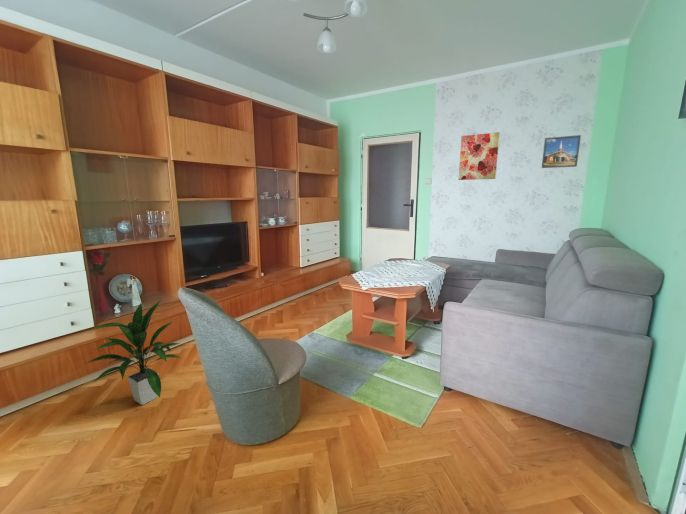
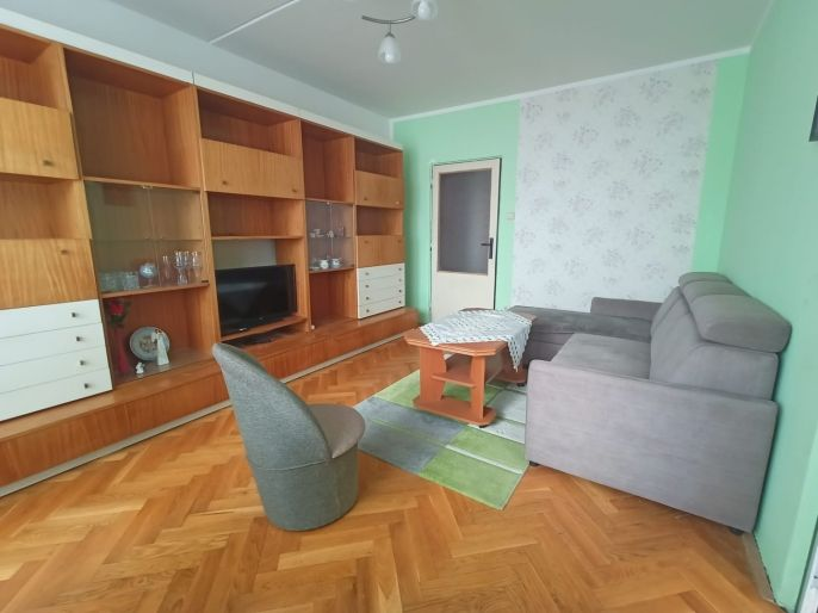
- wall art (478, 157)
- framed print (560, 152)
- indoor plant (139, 354)
